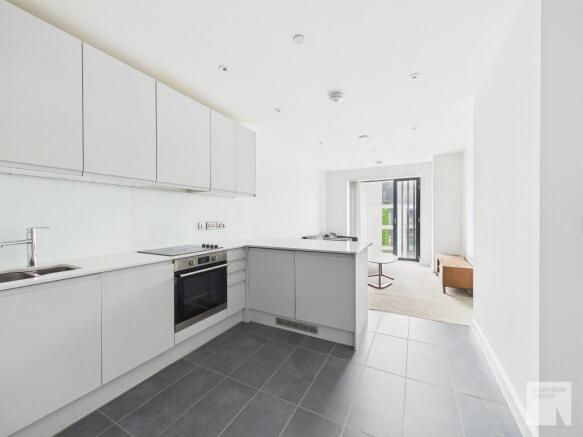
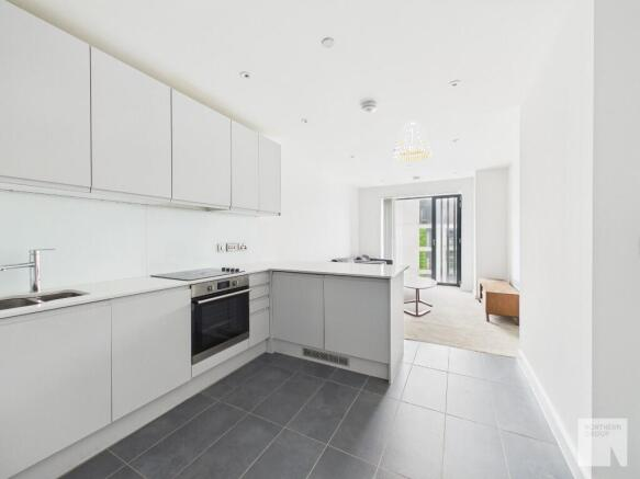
+ lamp shade (411, 139)
